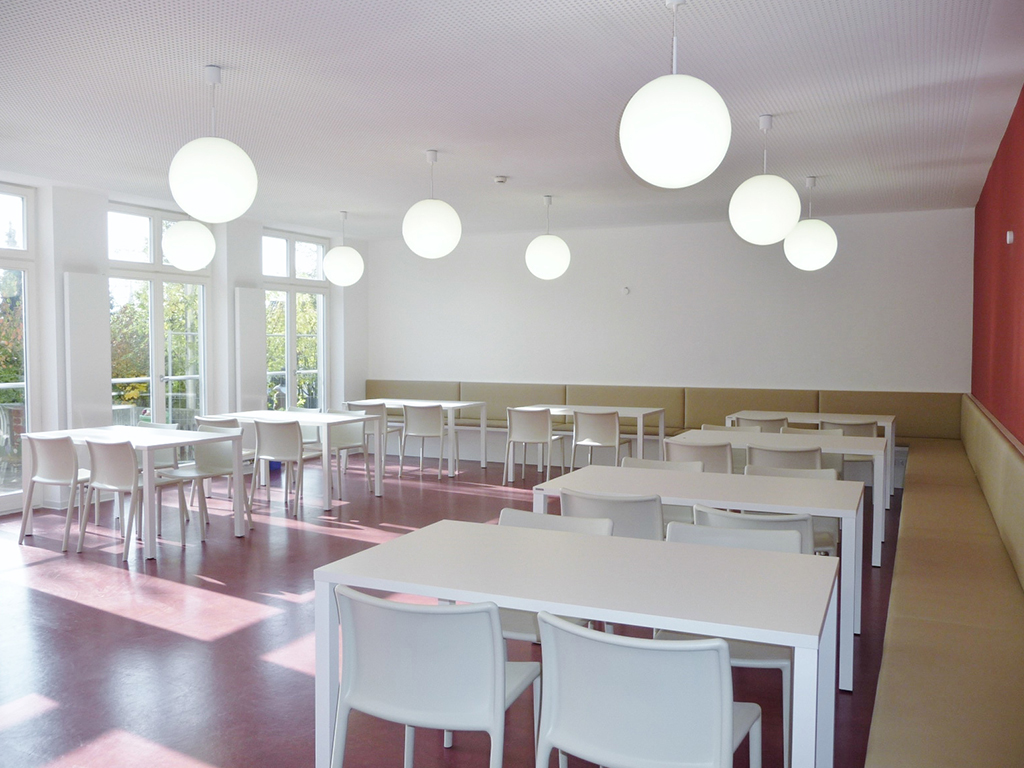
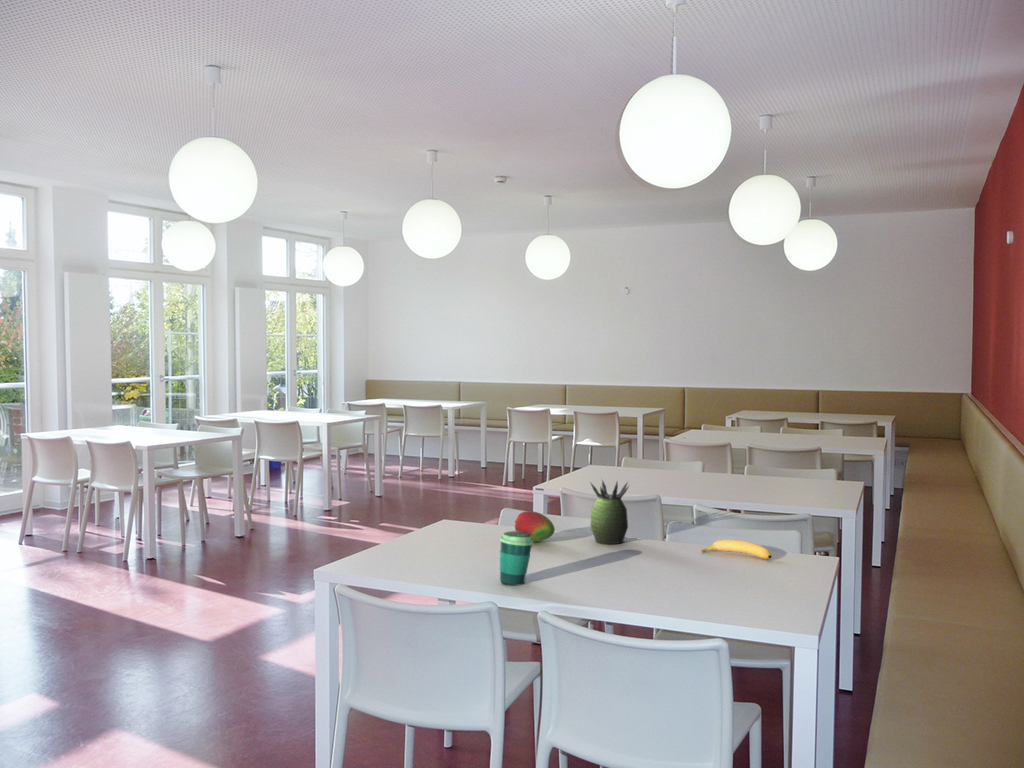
+ banana (738, 548)
+ cup (516, 558)
+ fruit (534, 526)
+ succulent plant (609, 511)
